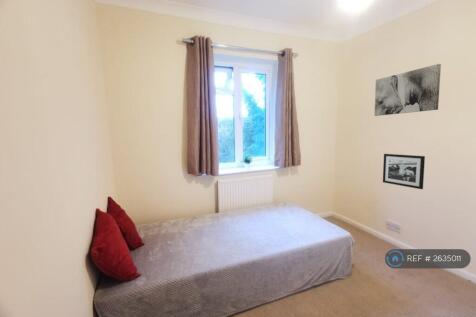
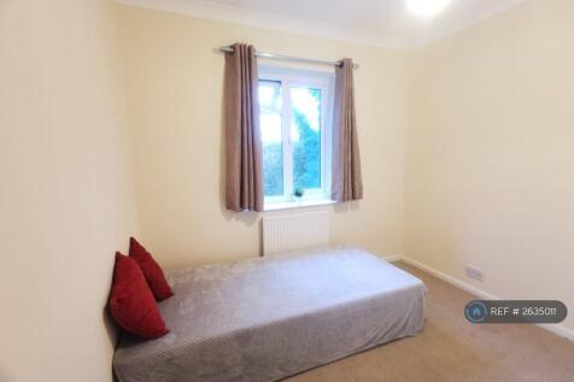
- wall art (403, 93)
- picture frame (402, 170)
